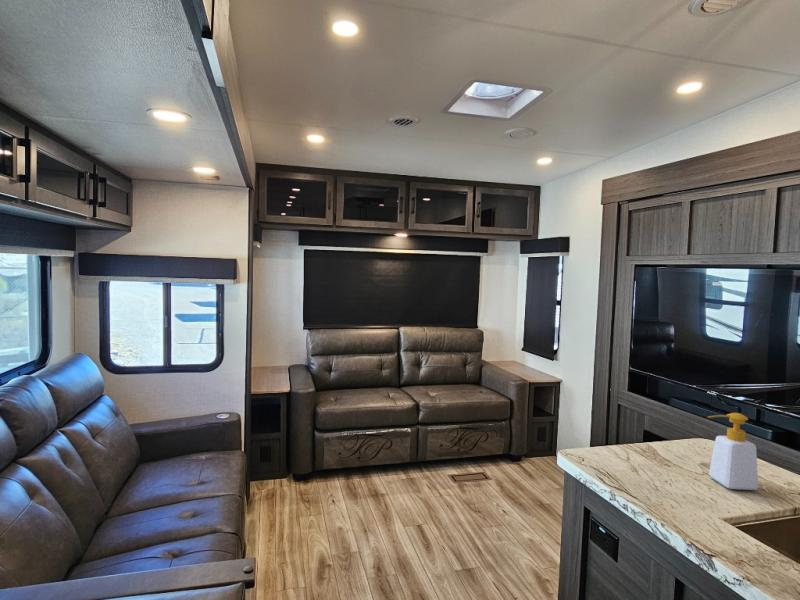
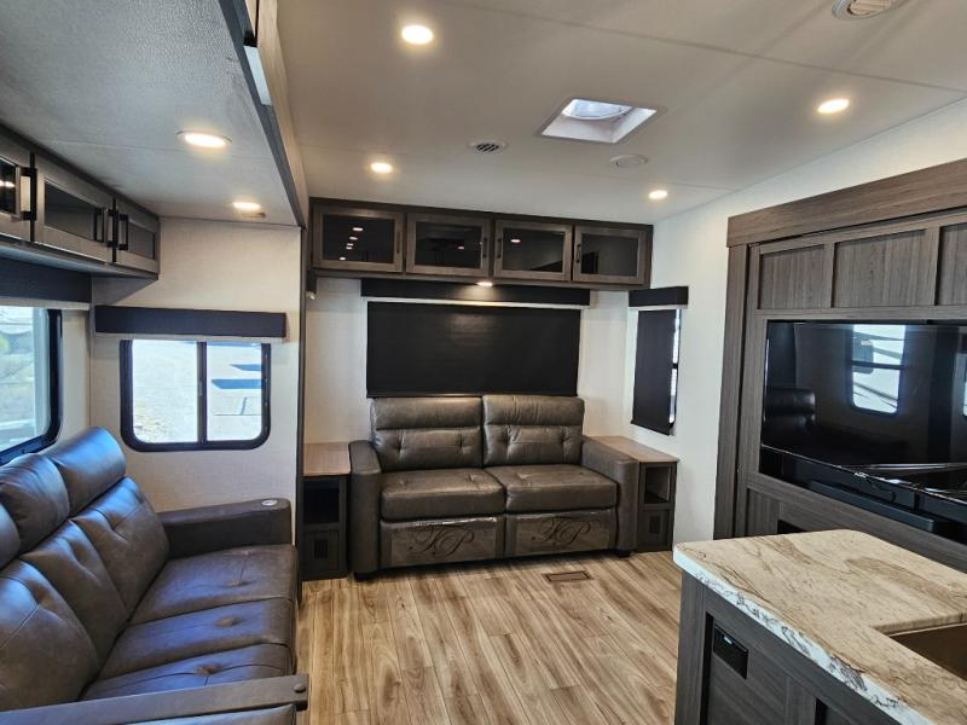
- soap bottle (727, 448)
